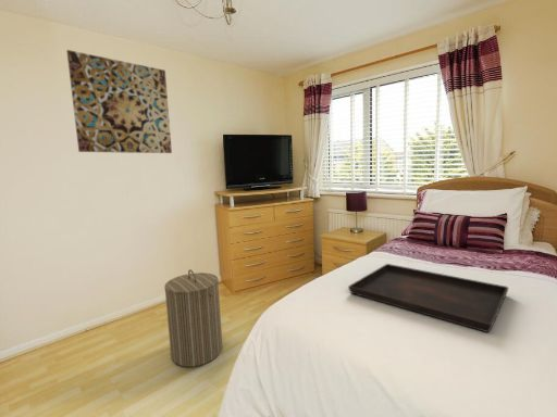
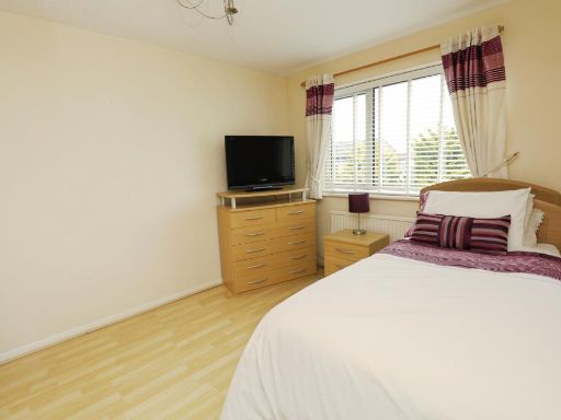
- wall art (125, 108)
- serving tray (425, 290)
- laundry hamper (194, 311)
